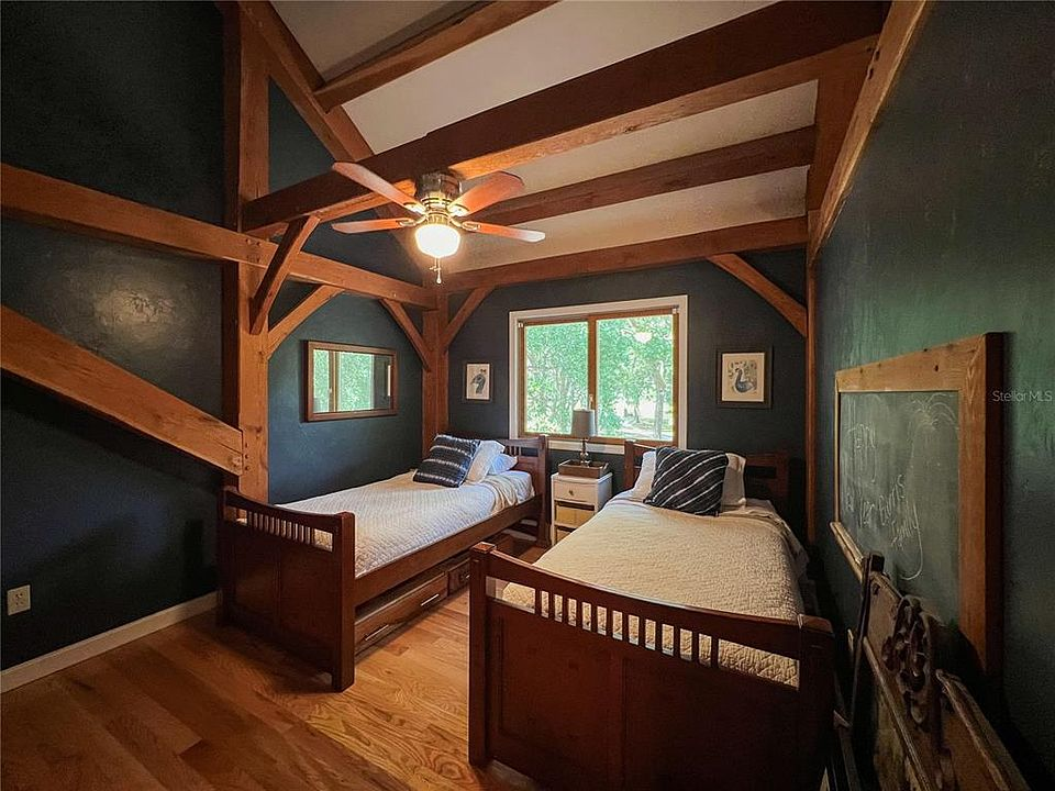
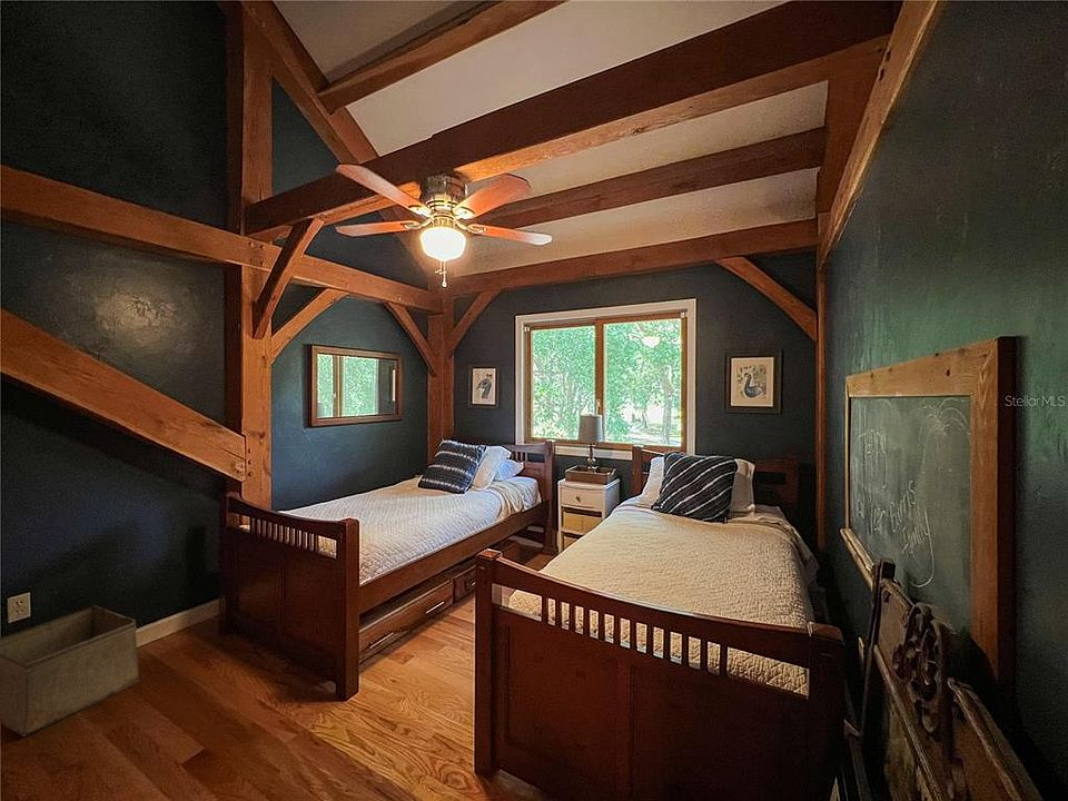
+ storage bin (65, 663)
